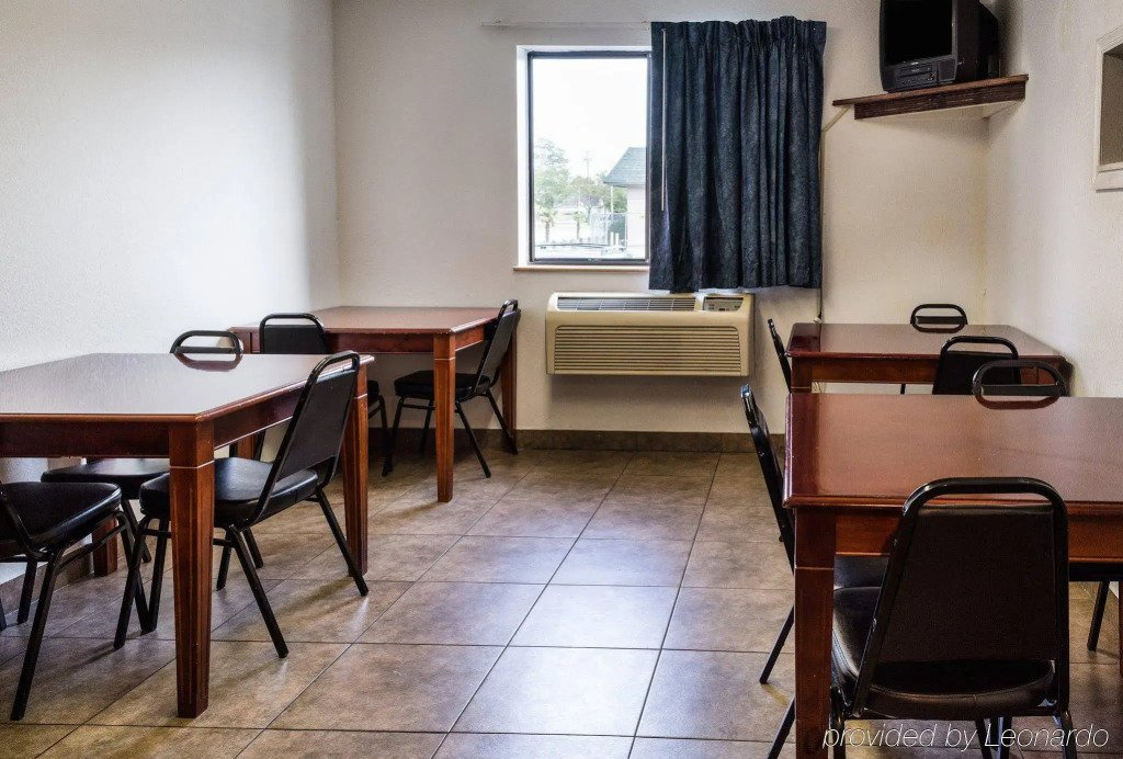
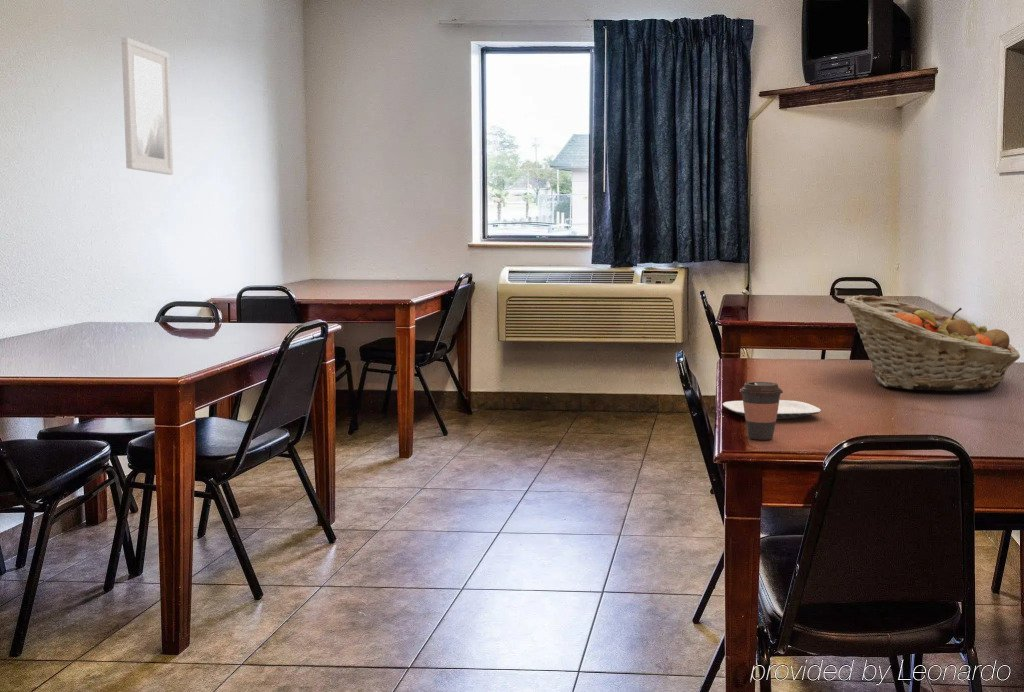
+ plate (777, 413)
+ coffee cup (760, 410)
+ fruit basket (929, 339)
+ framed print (148, 108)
